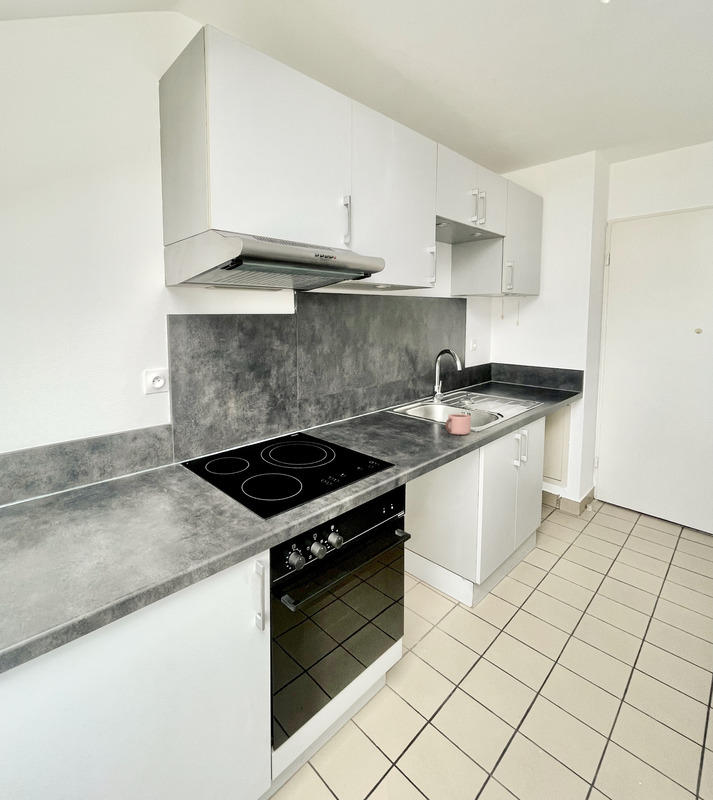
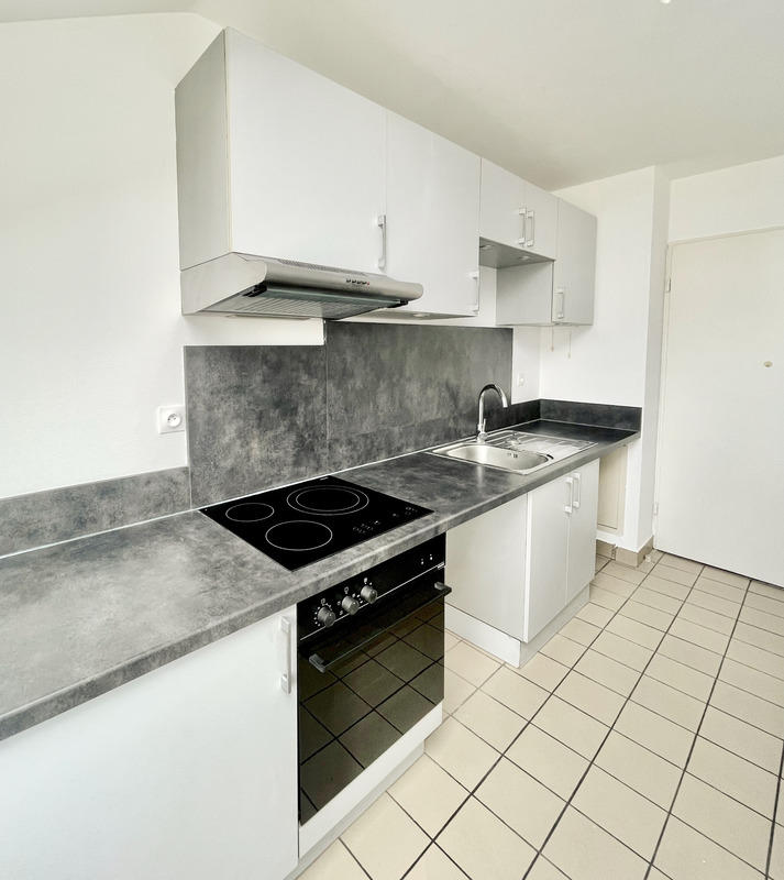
- mug (456, 424)
